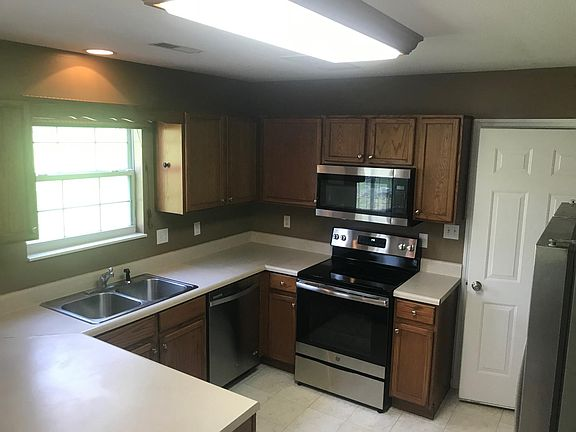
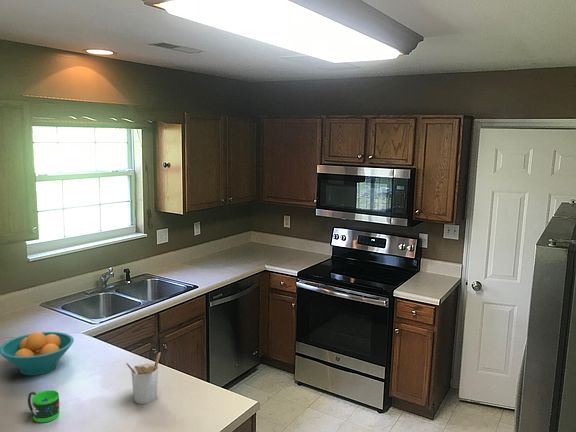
+ utensil holder (145, 379)
+ mug (41, 404)
+ fruit bowl (37, 350)
